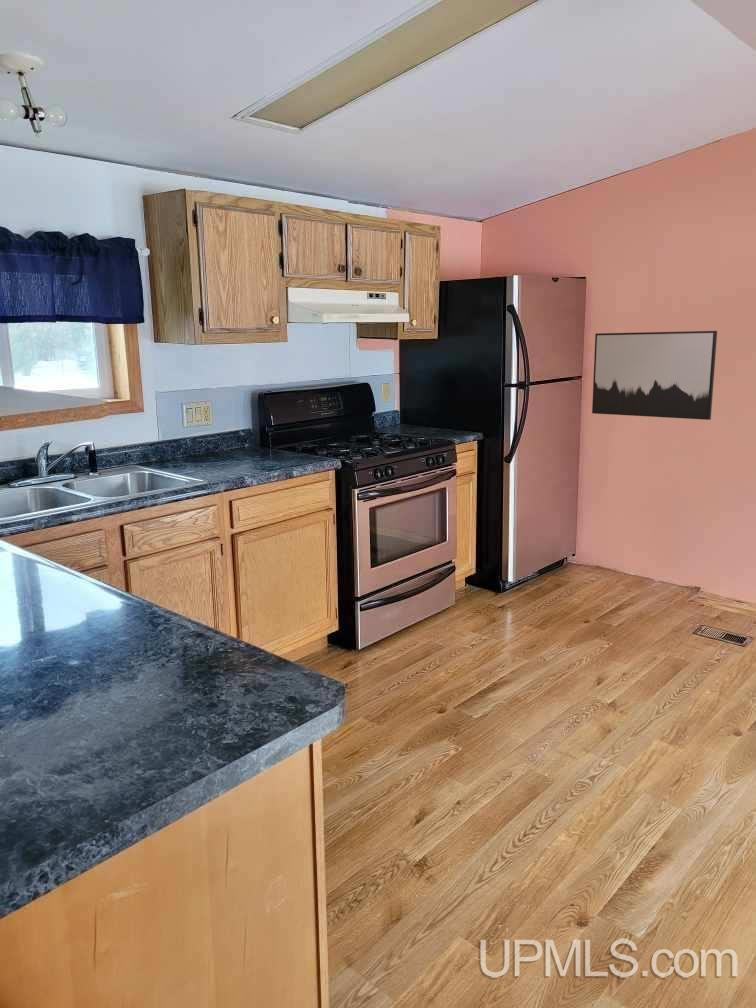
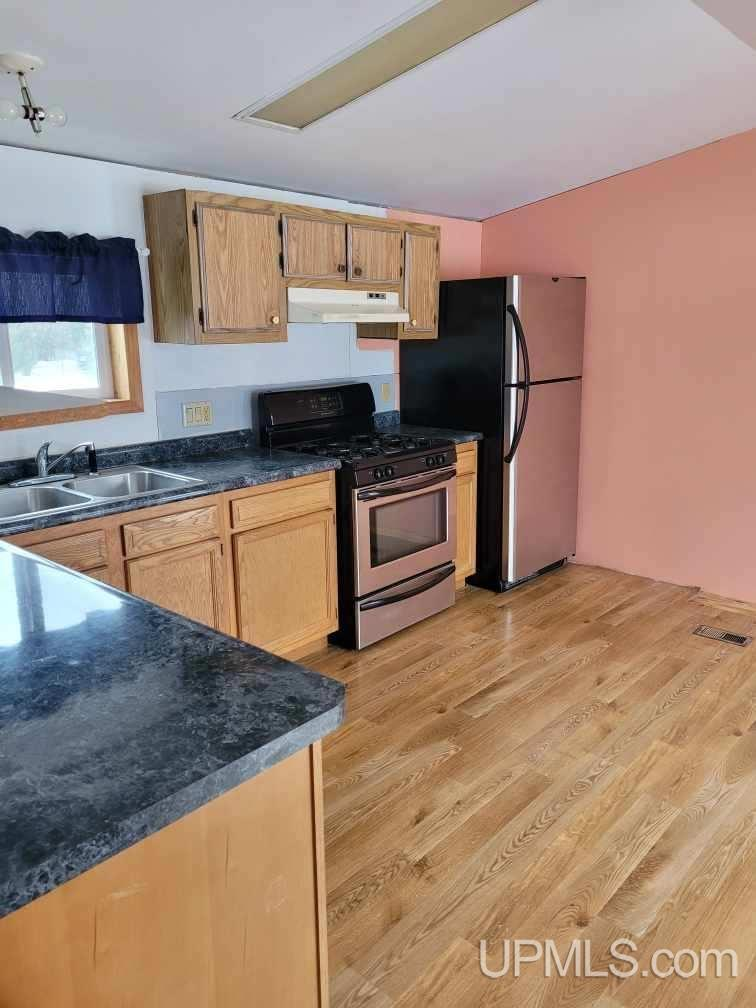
- wall art (650, 374)
